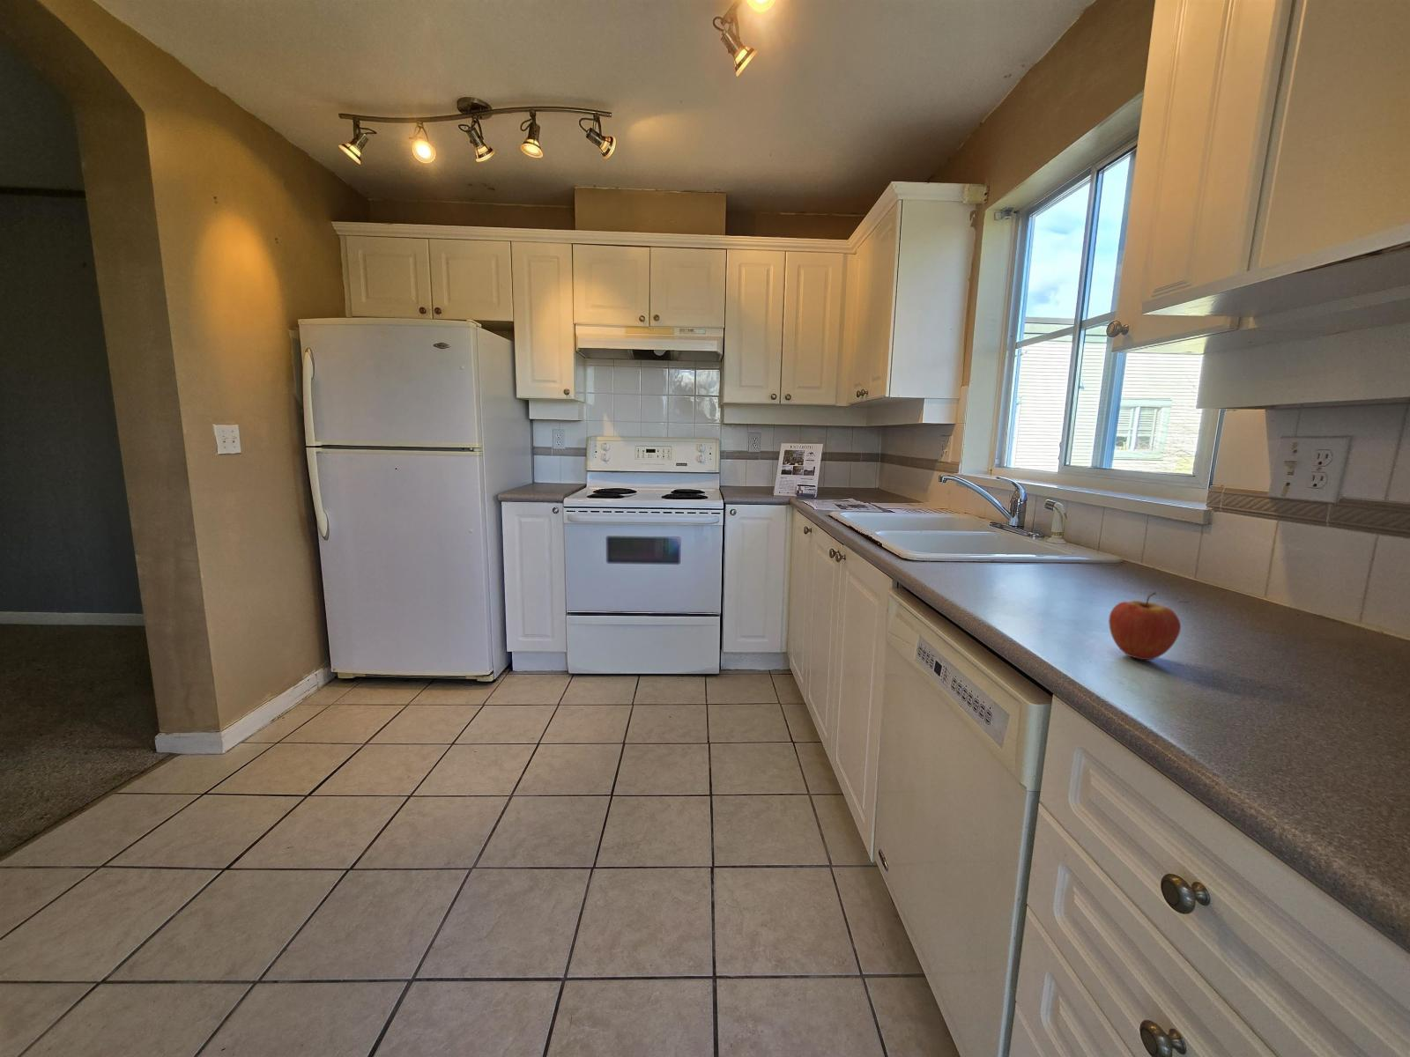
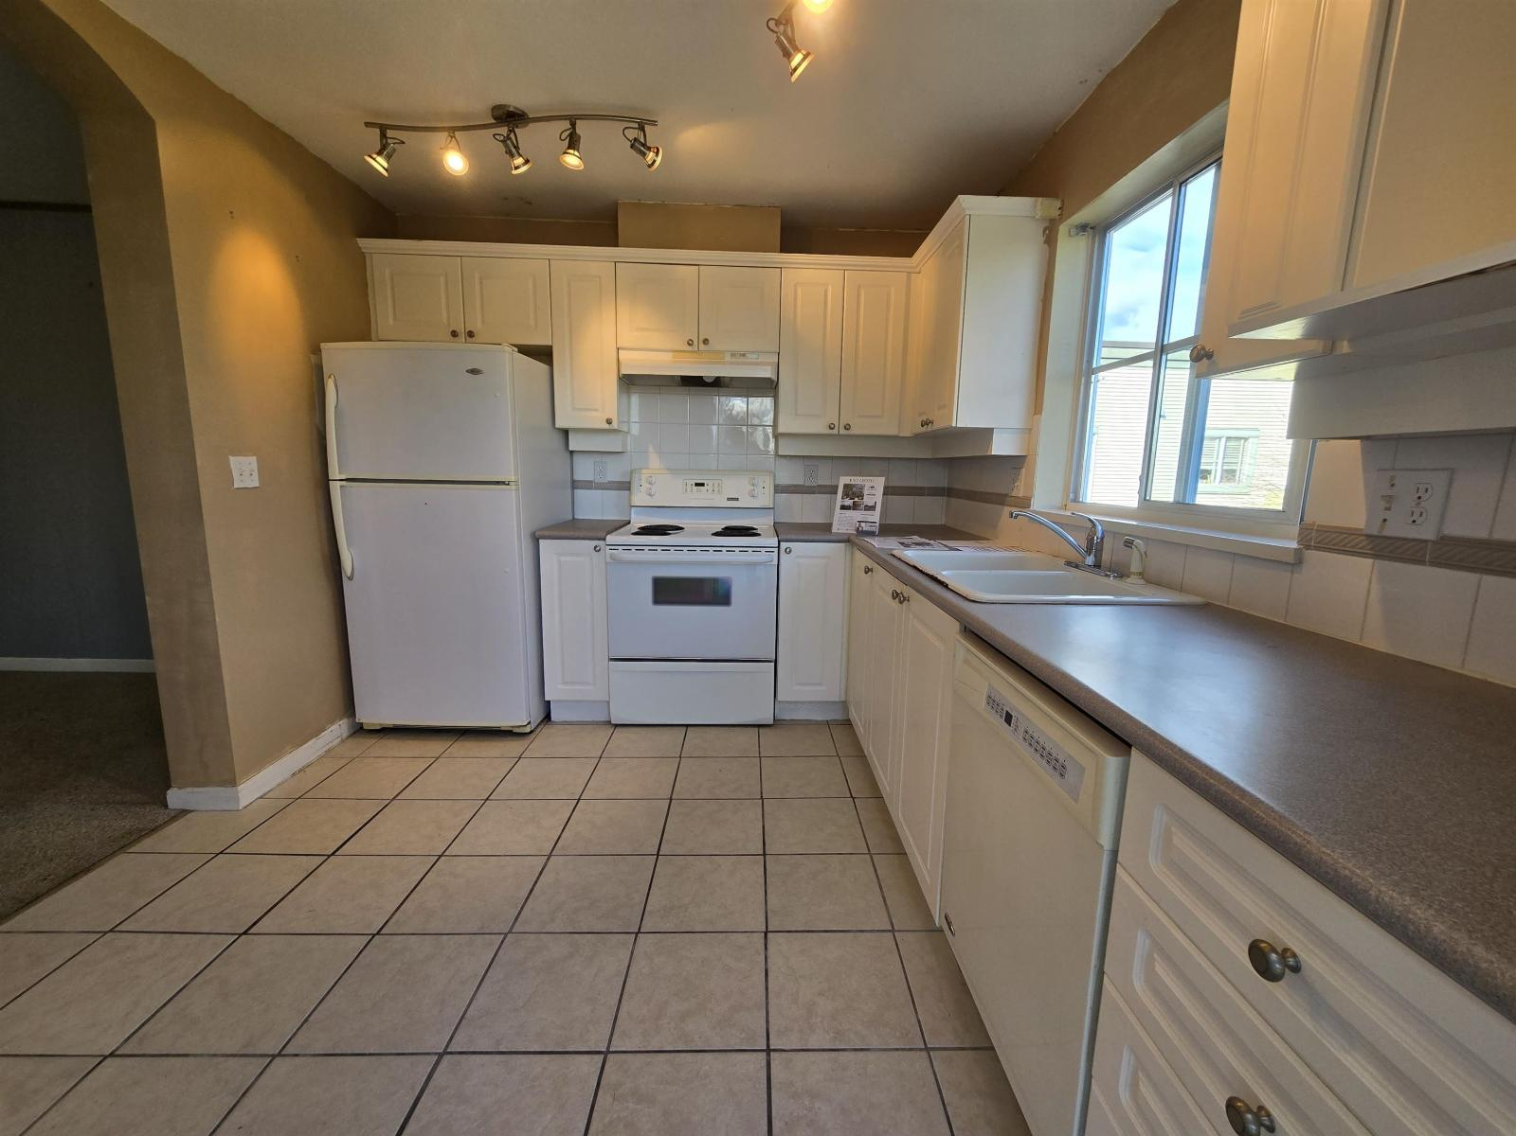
- fruit (1142, 624)
